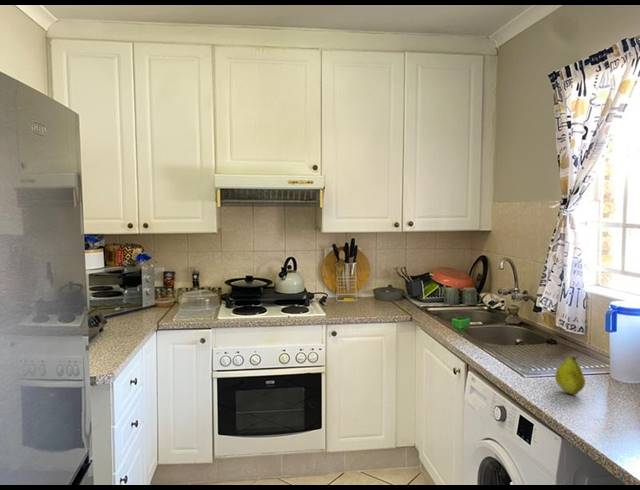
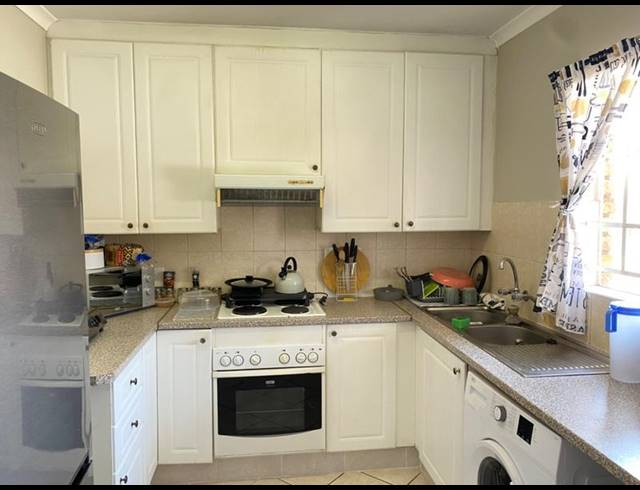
- fruit (570, 374)
